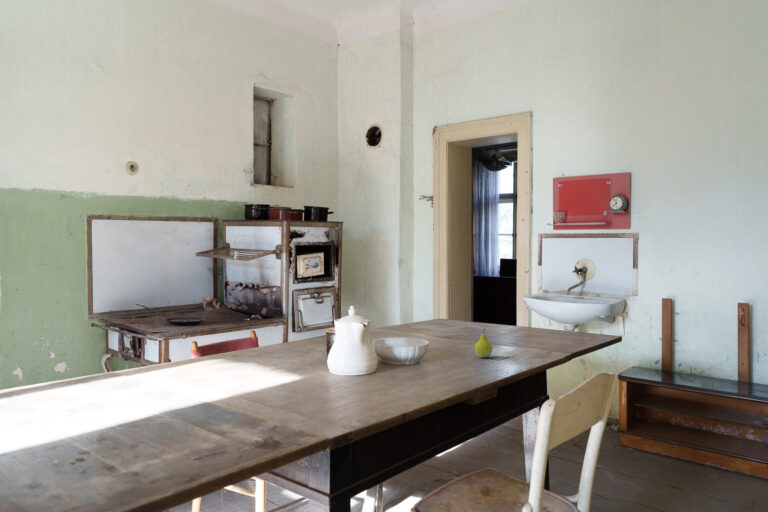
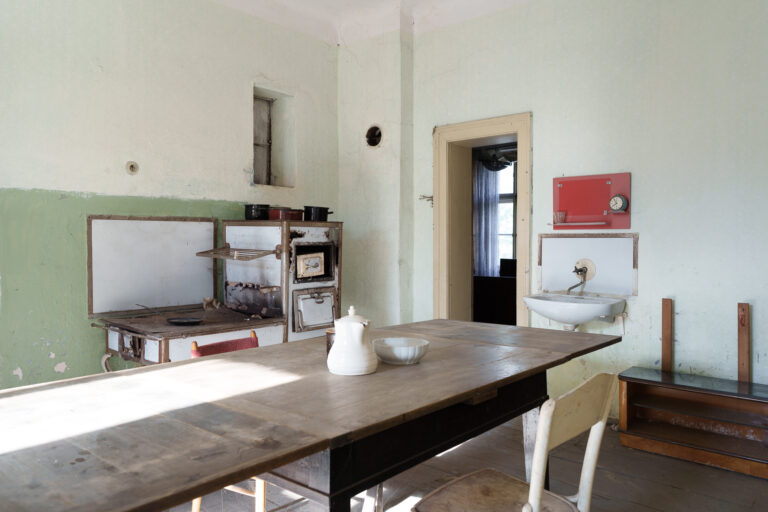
- fruit (483, 341)
